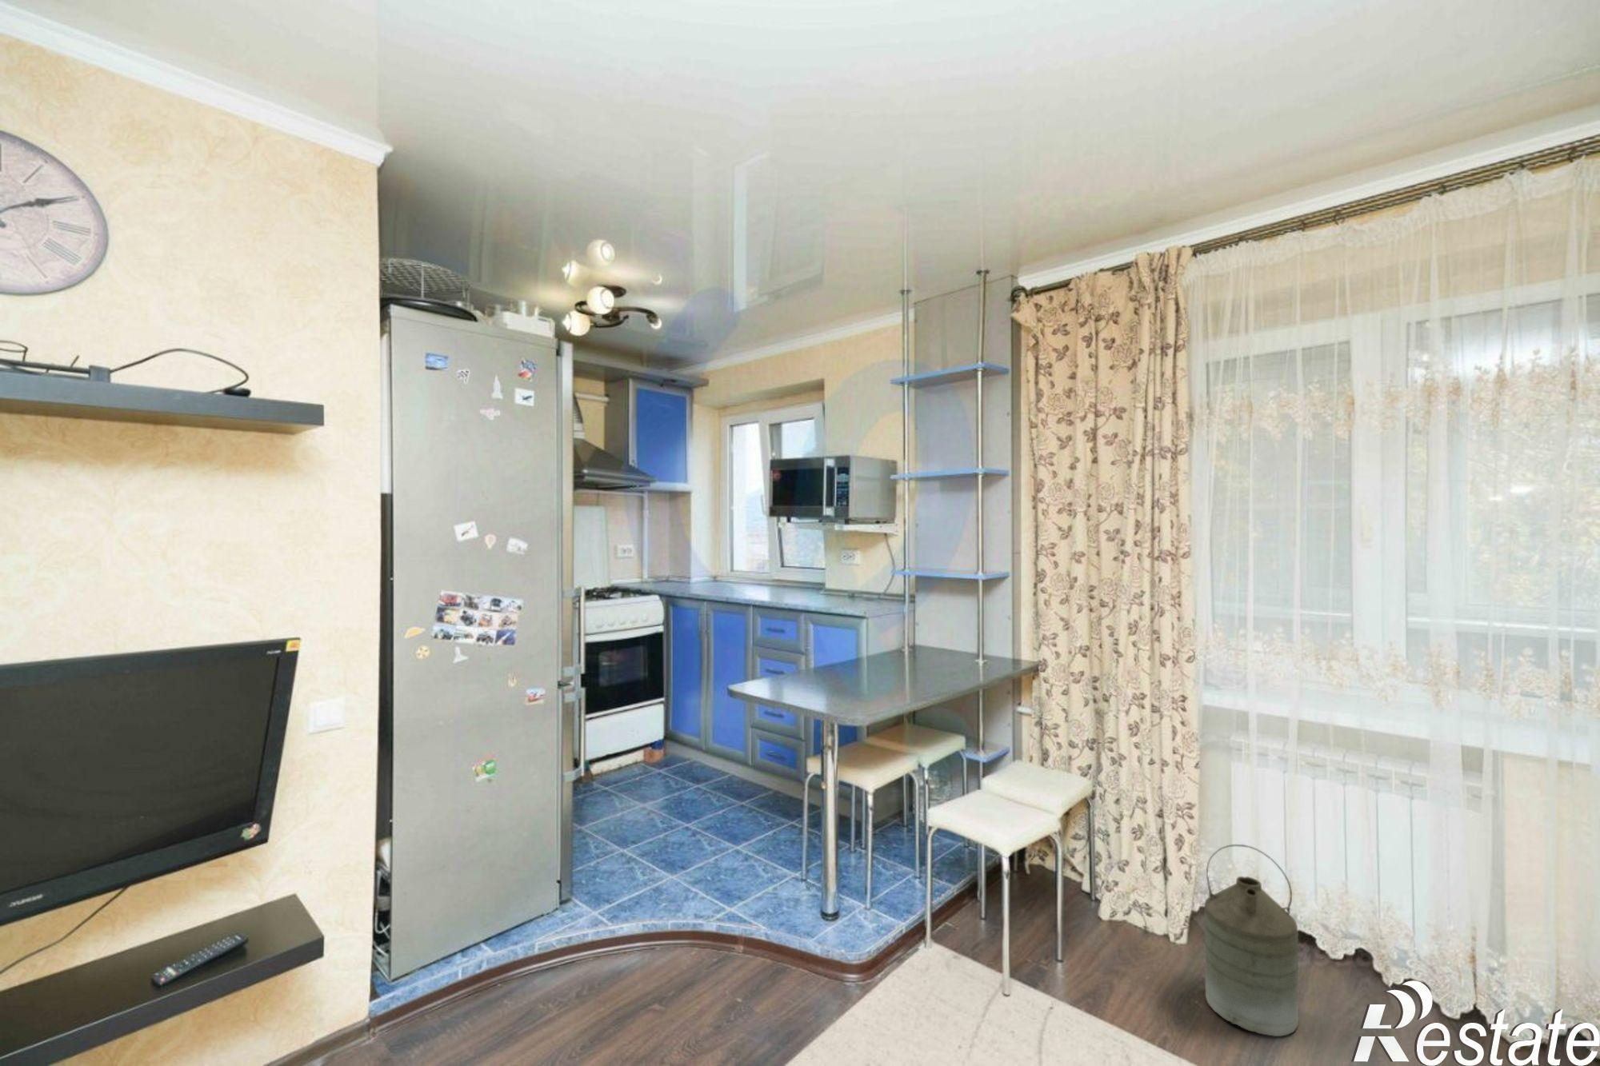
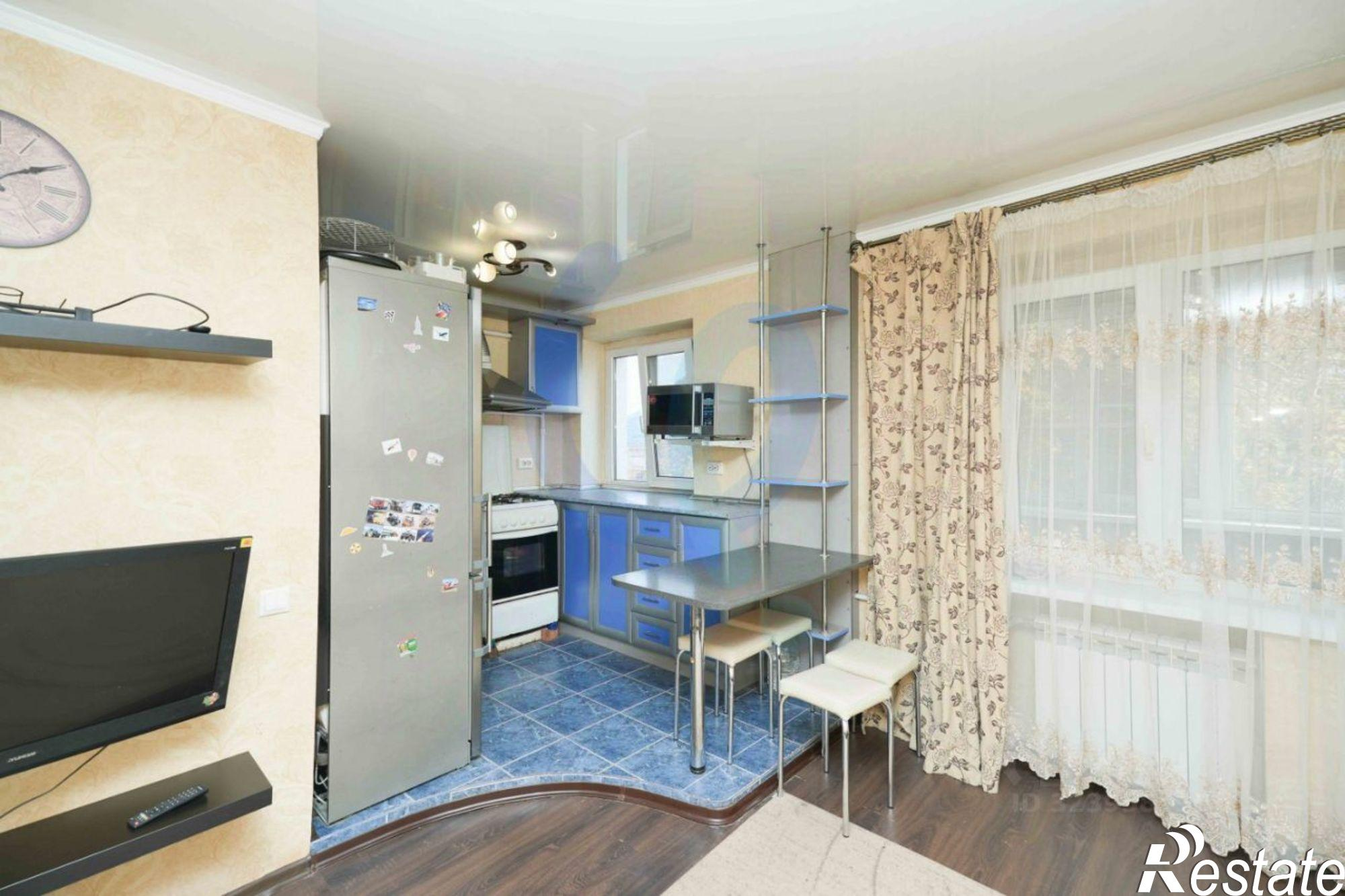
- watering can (1251, 932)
